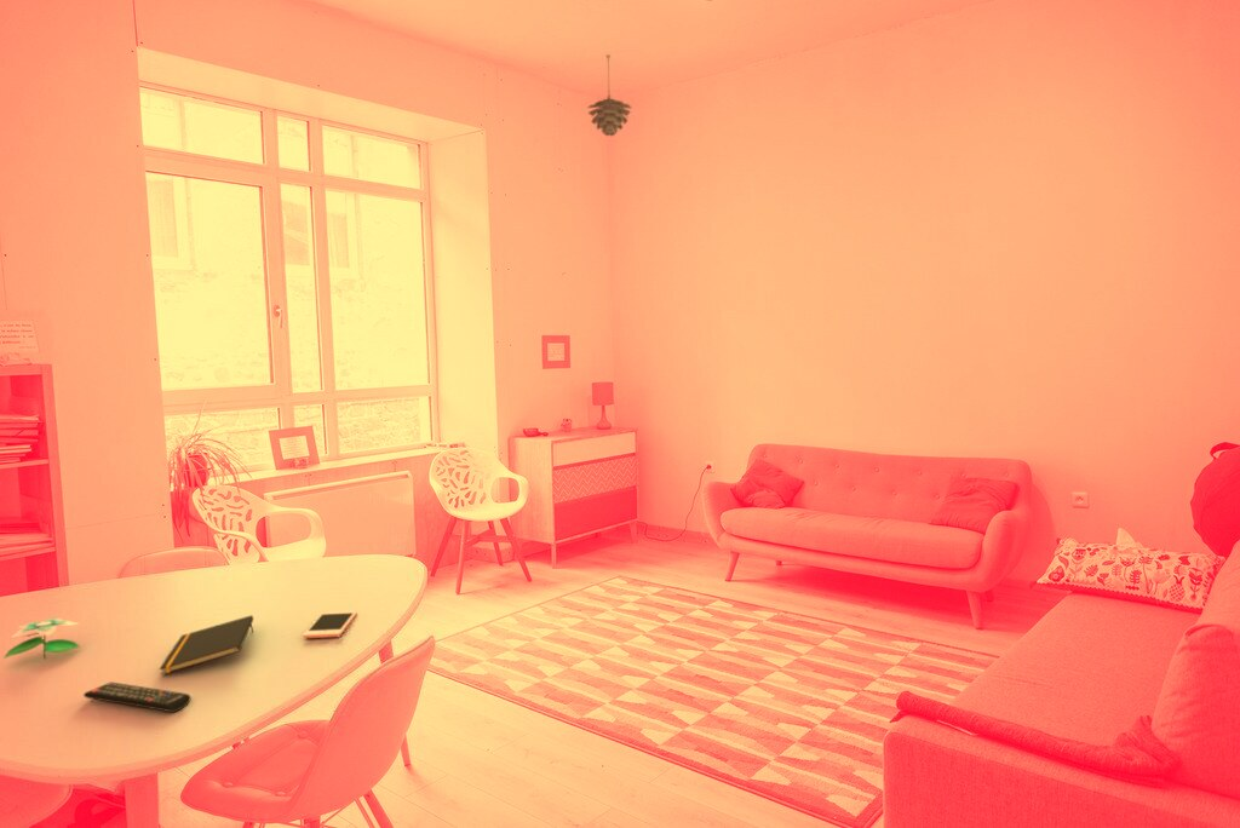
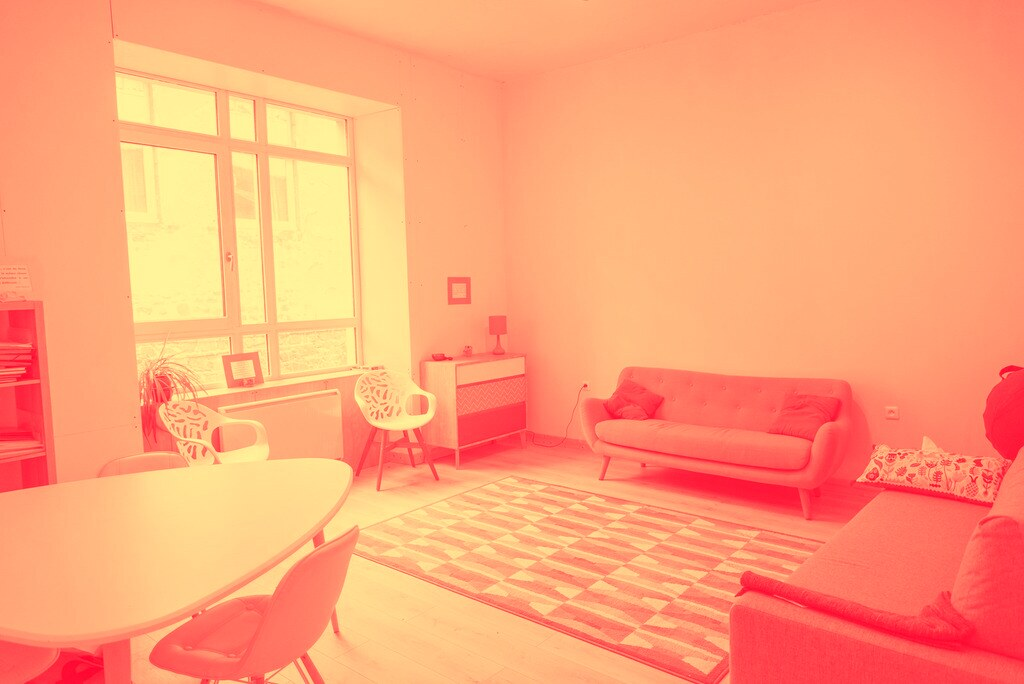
- cell phone (331, 623)
- remote control (137, 697)
- pendant light (609, 94)
- notepad (209, 643)
- flower (41, 640)
